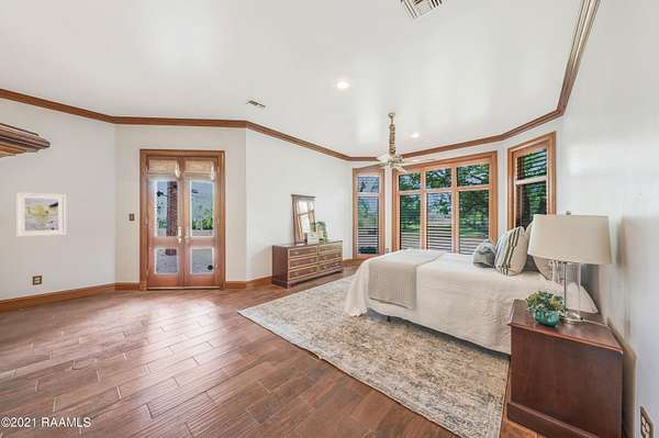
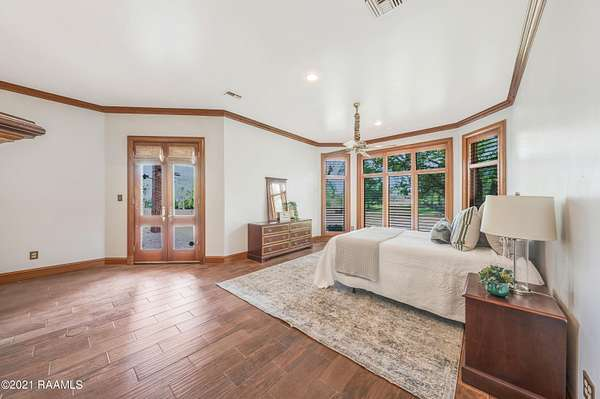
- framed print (42, 214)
